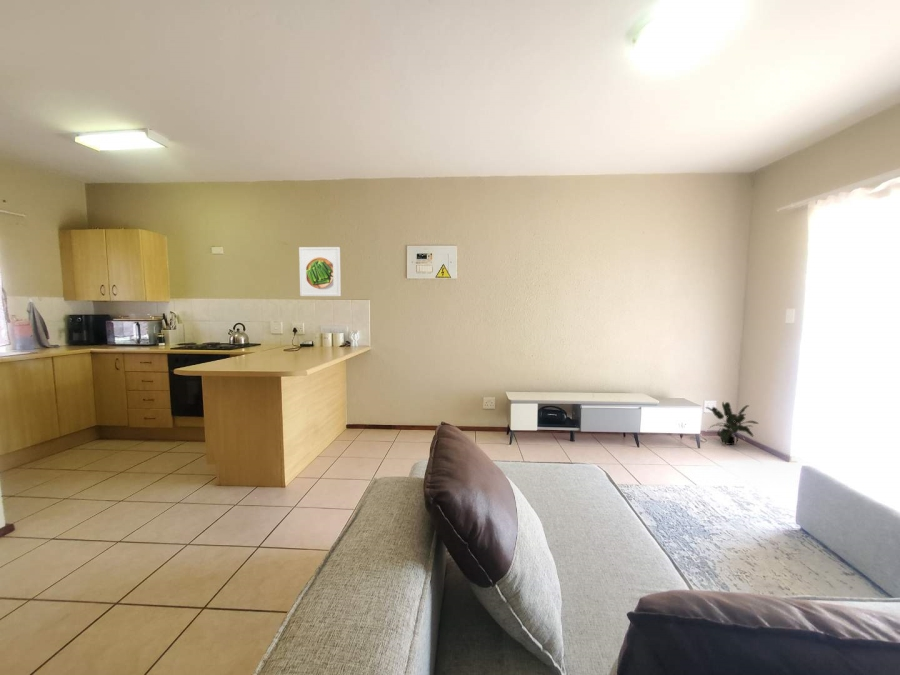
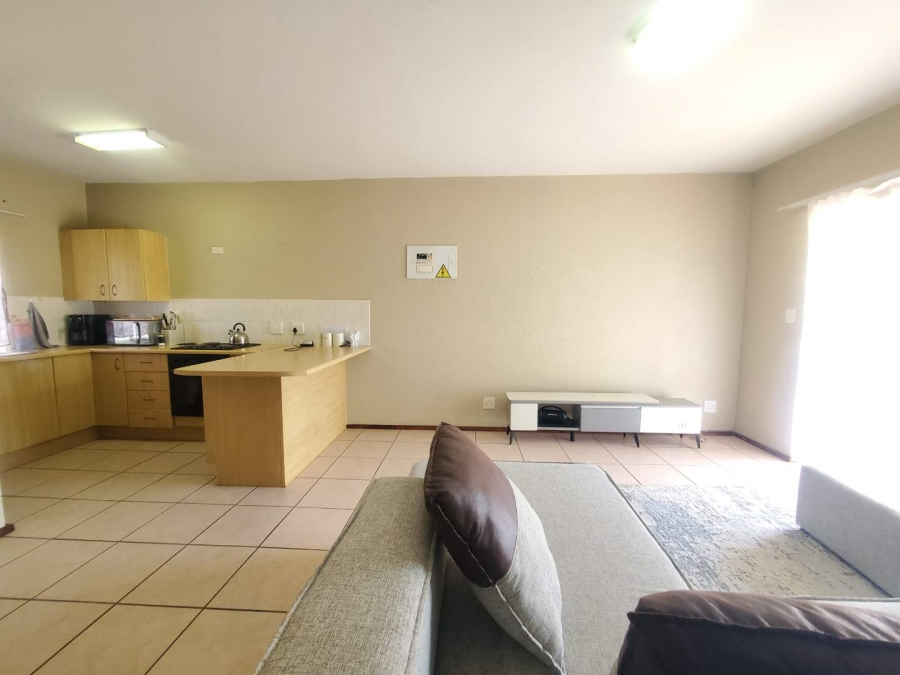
- potted plant (732, 424)
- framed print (320, 271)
